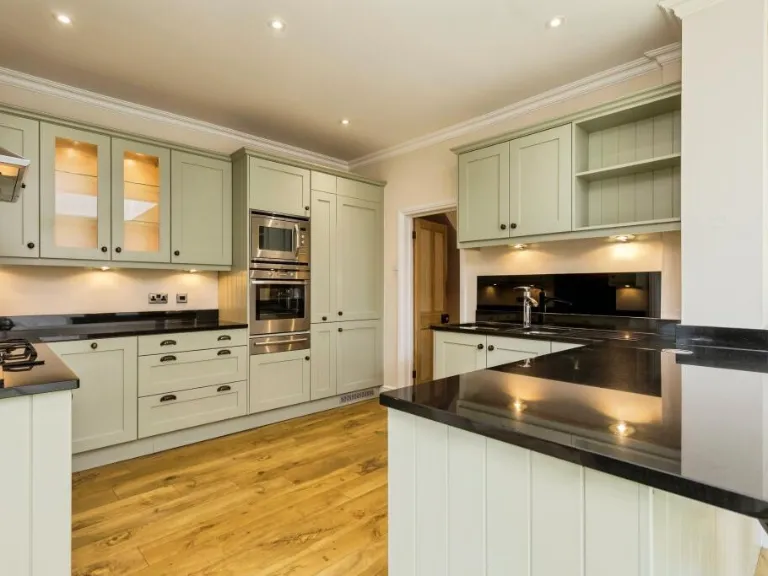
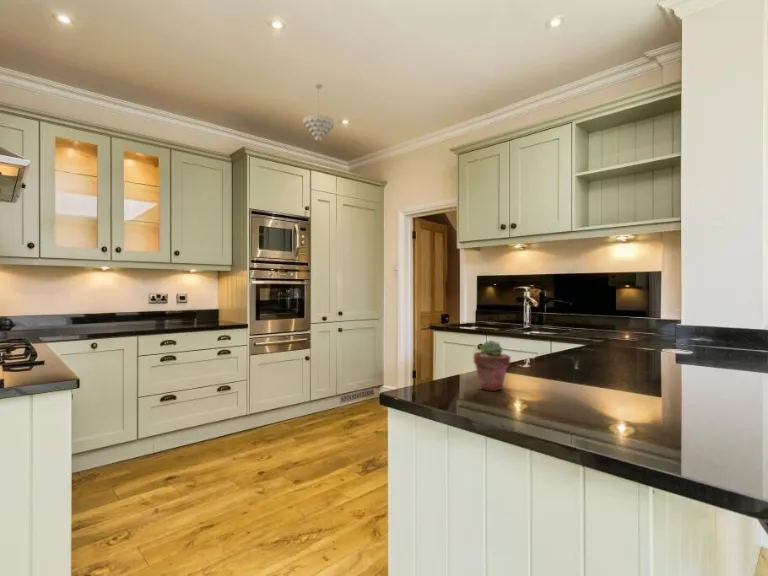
+ potted succulent (491, 364)
+ pendant light (318, 113)
